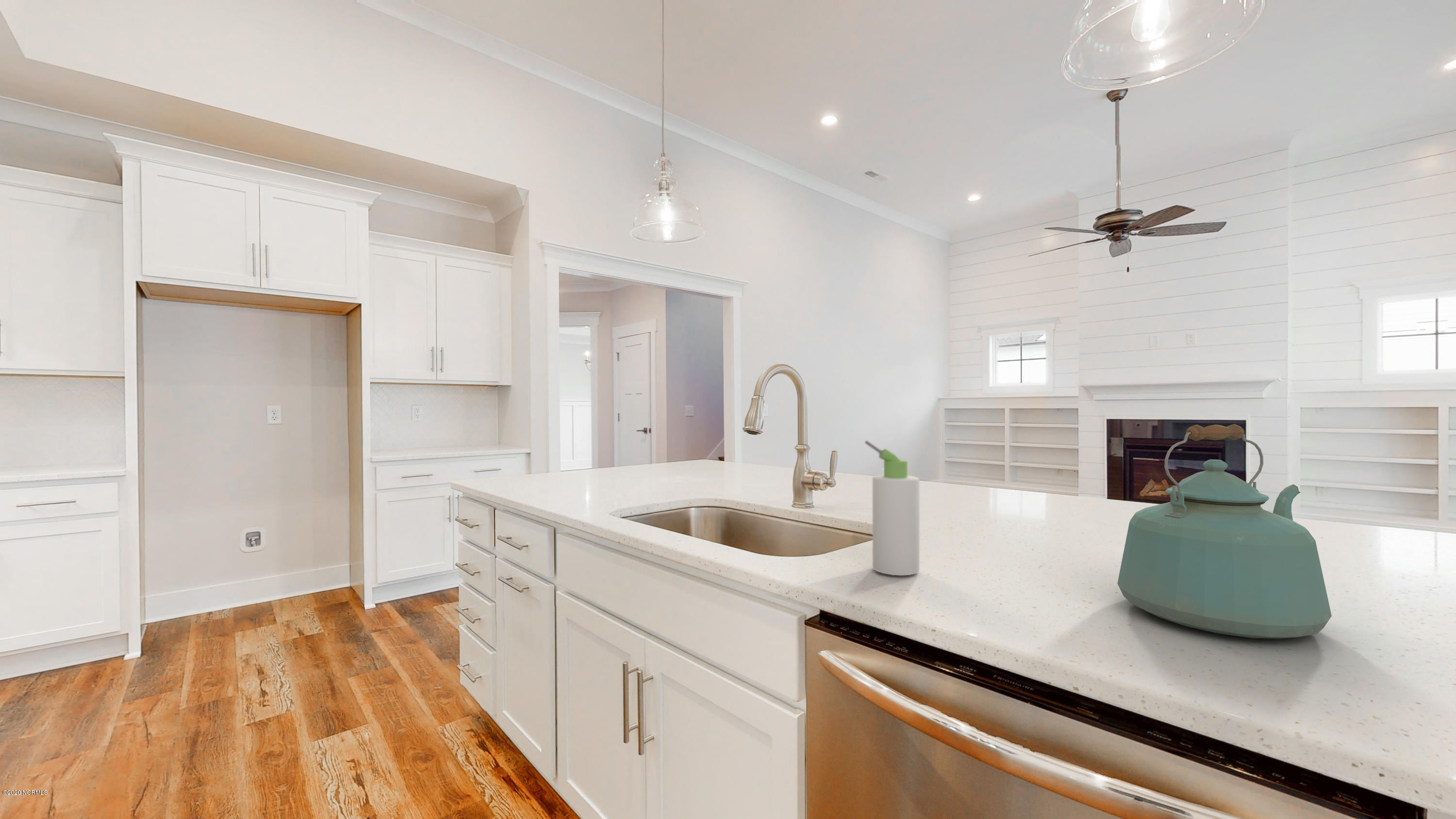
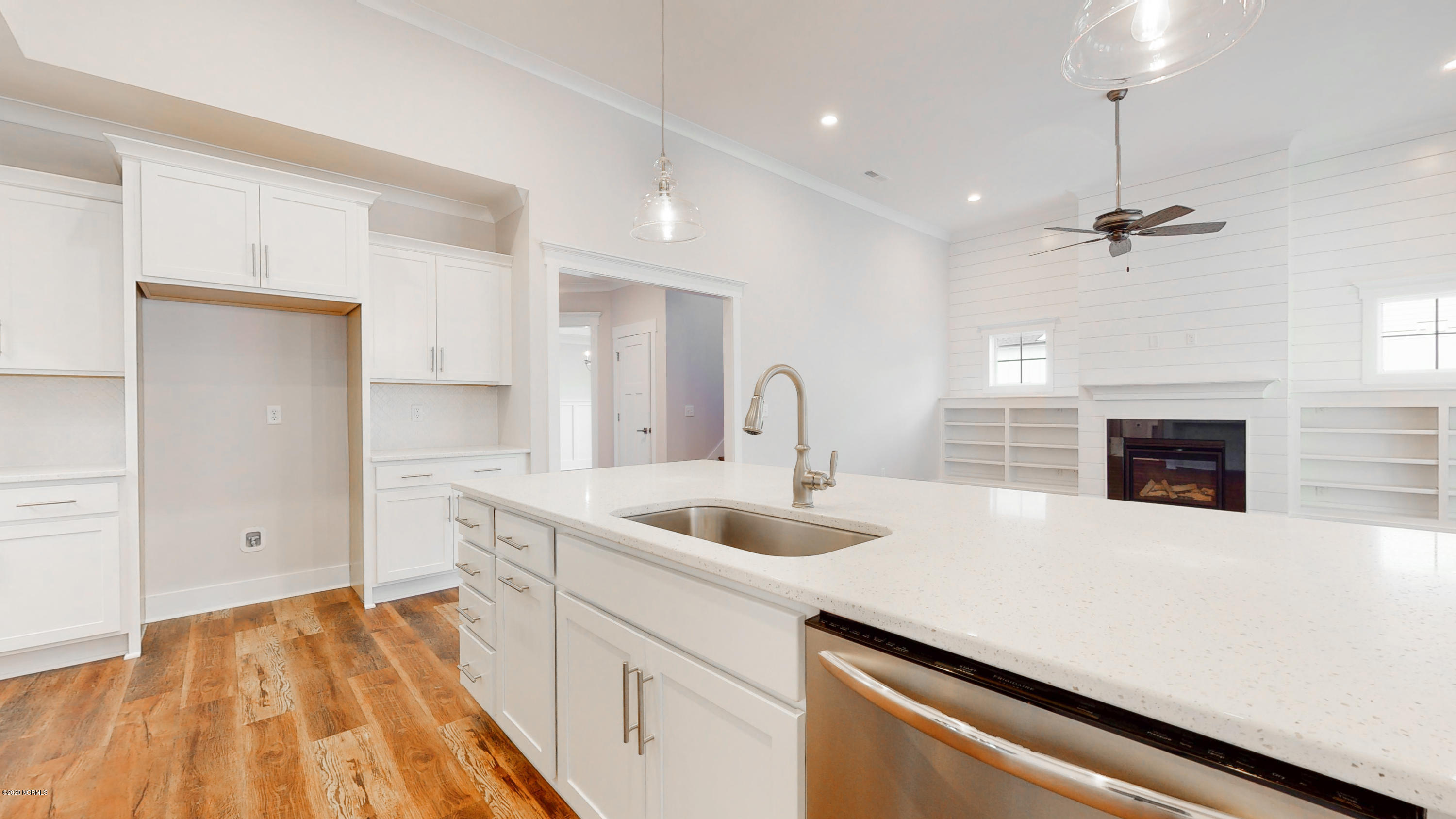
- bottle (892, 505)
- kettle (1227, 518)
